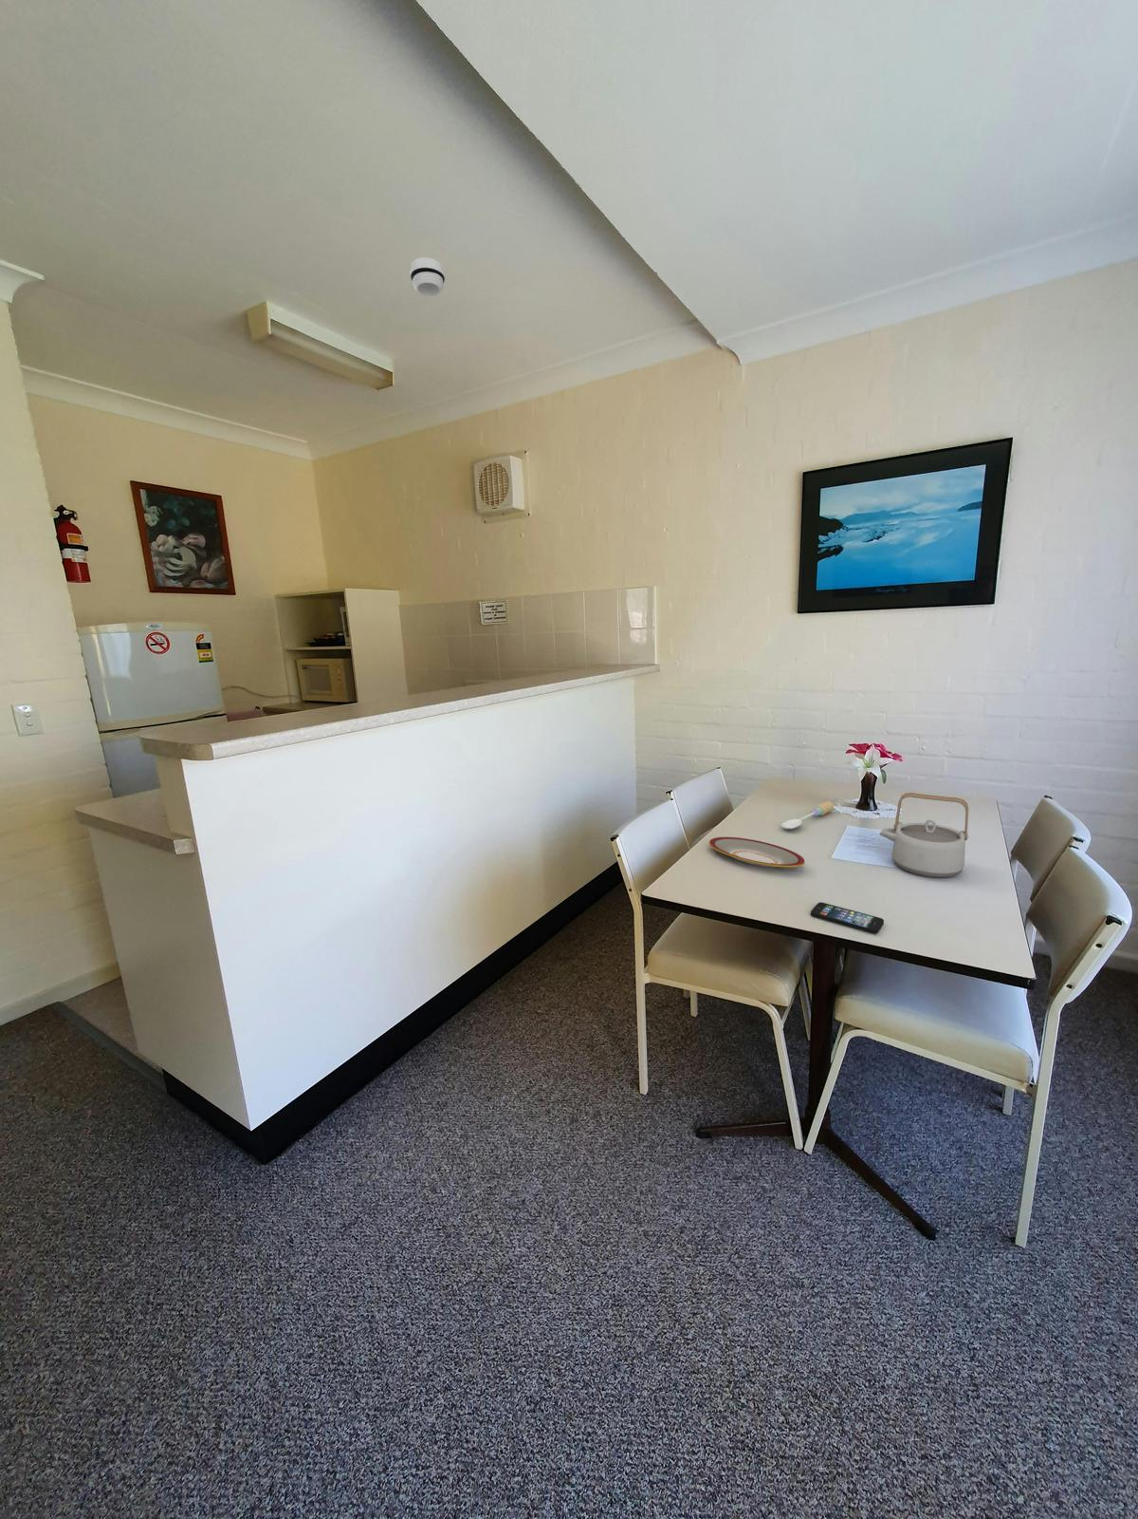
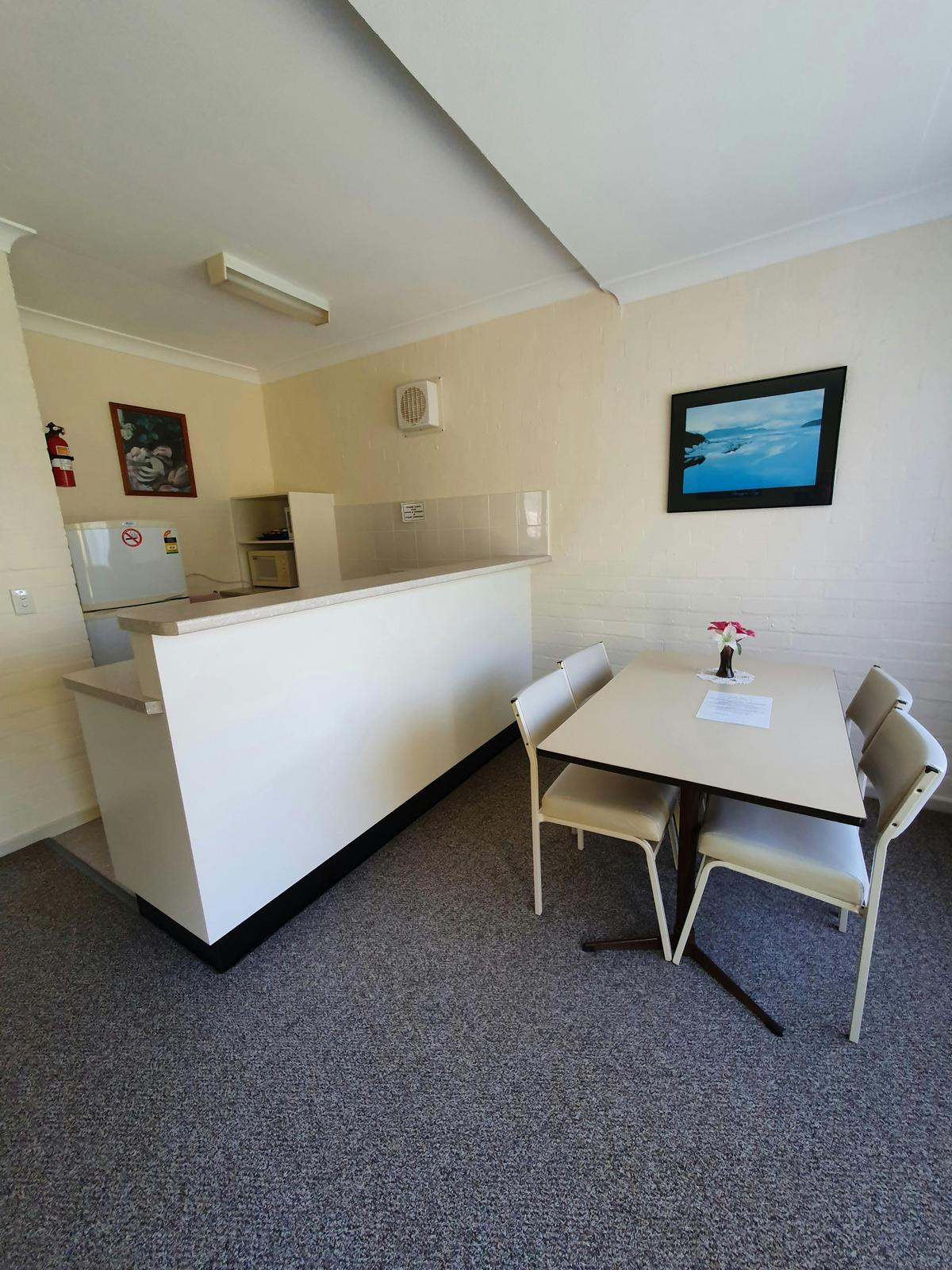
- smoke detector (428, 277)
- spoon (808, 816)
- teapot (923, 831)
- smartphone (846, 917)
- plate (754, 854)
